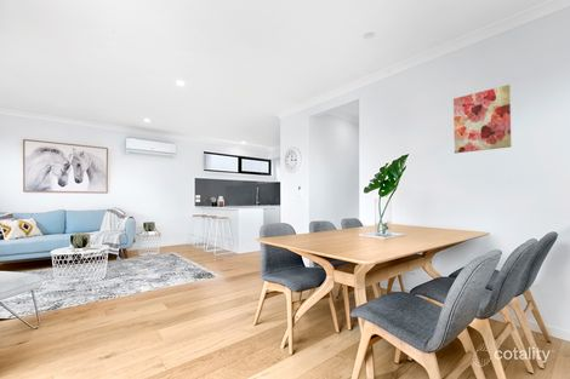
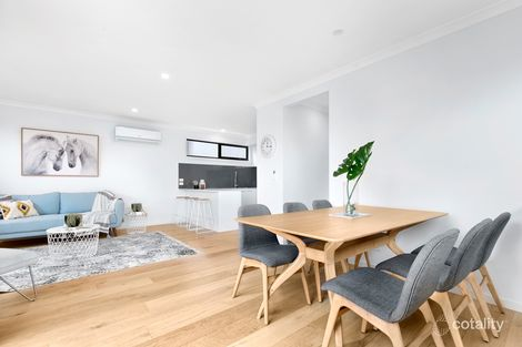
- wall art (480, 121)
